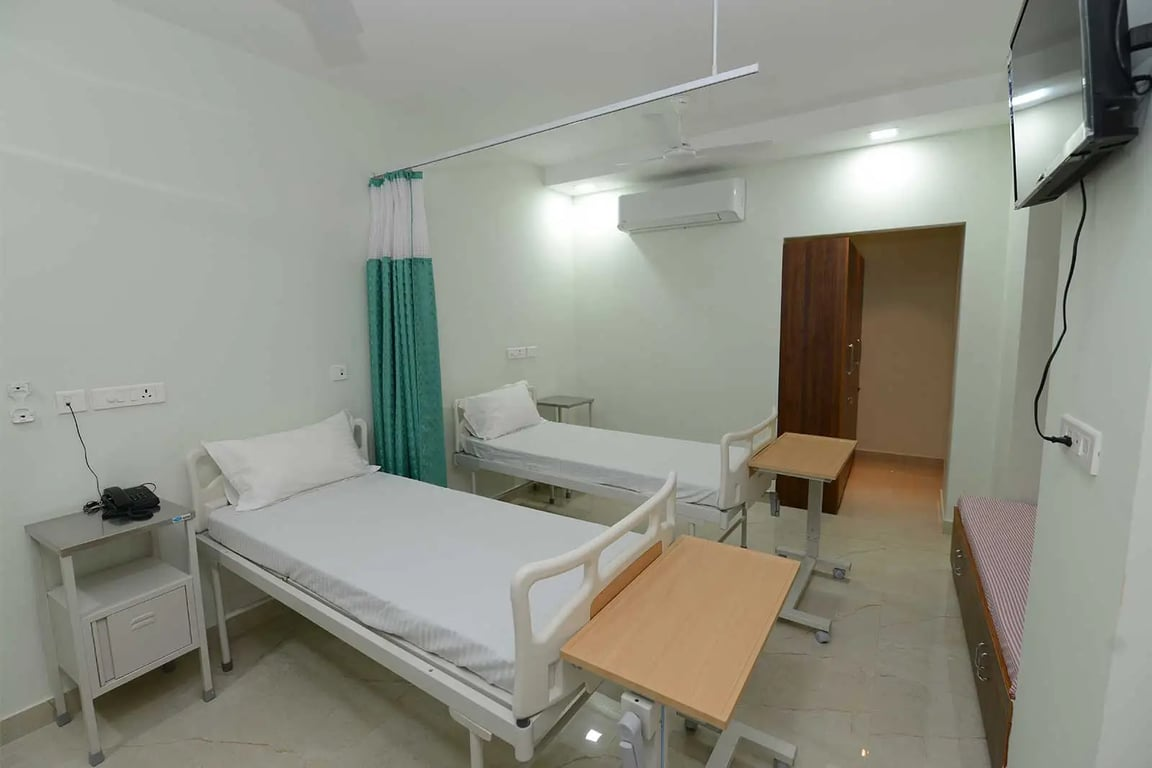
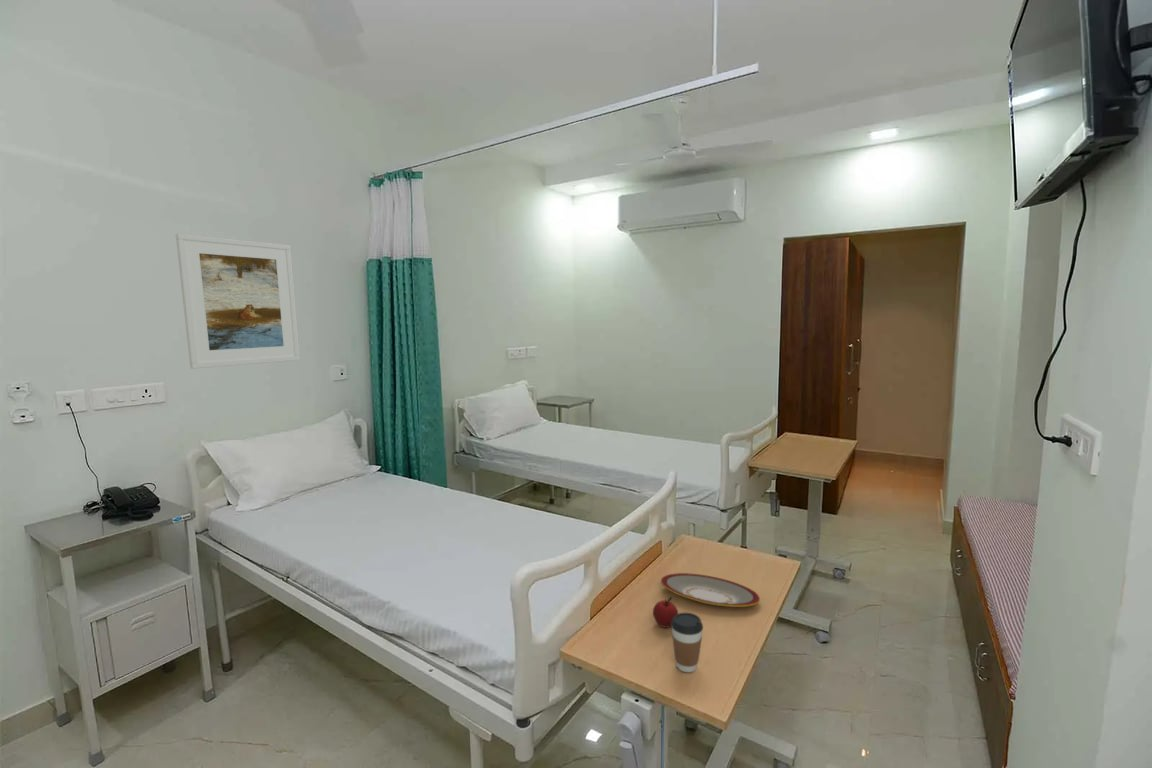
+ plate (708, 592)
+ apple (665, 610)
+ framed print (243, 302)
+ coffee cup (686, 642)
